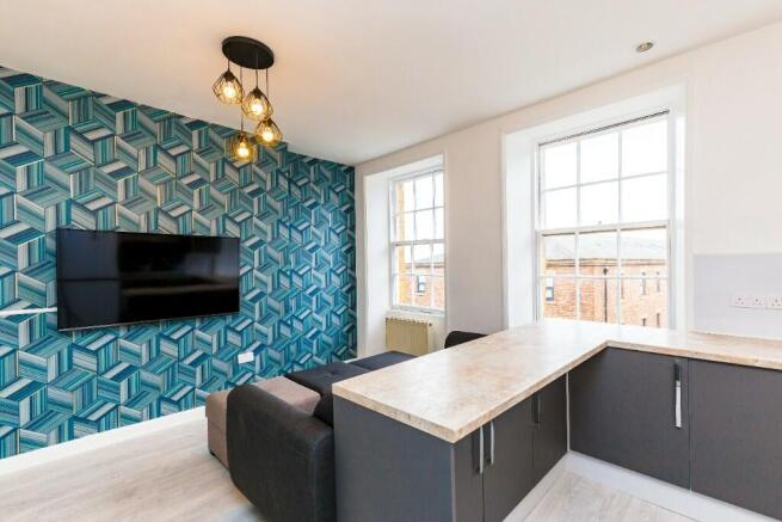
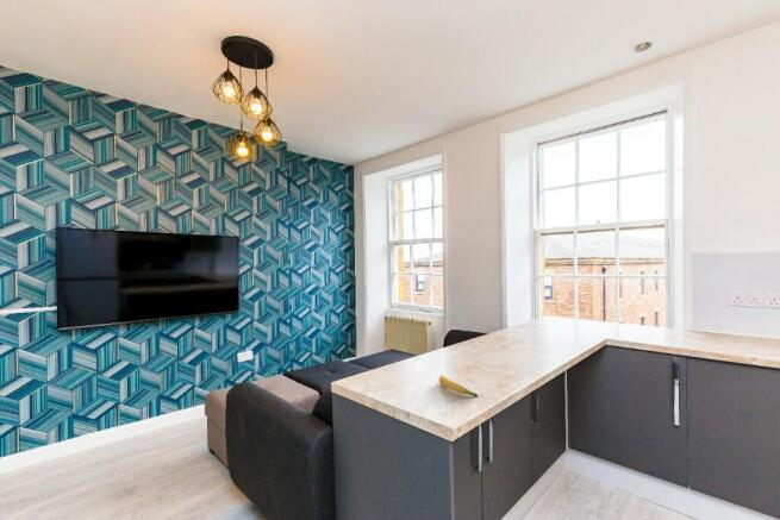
+ banana (454, 383)
